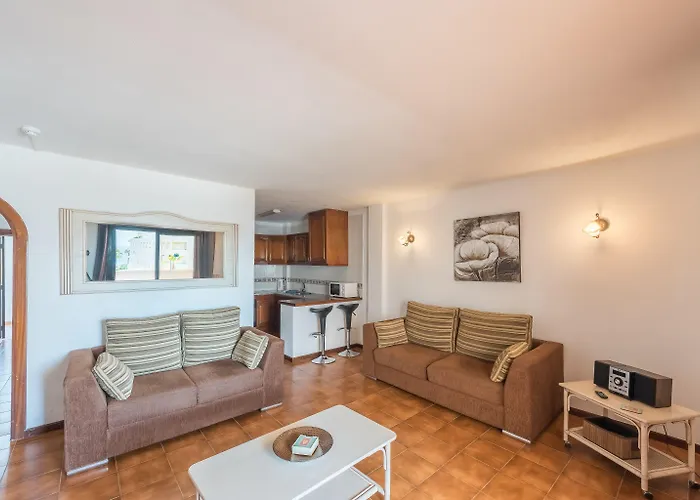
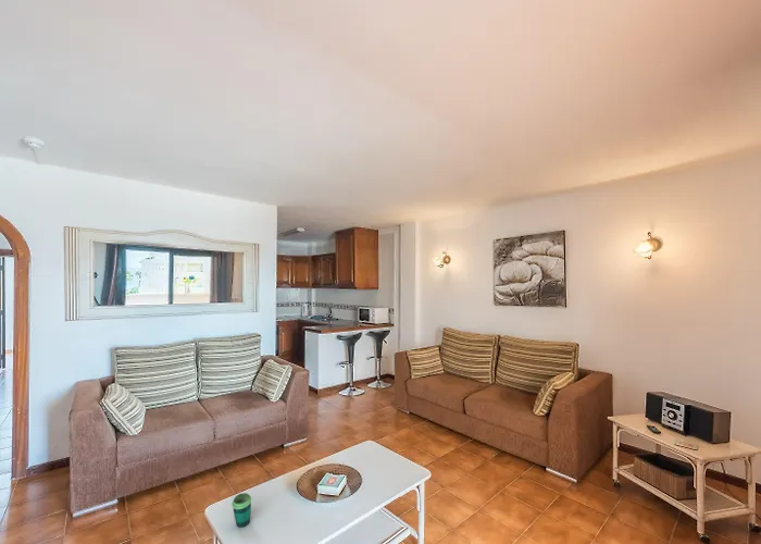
+ cup (241, 510)
